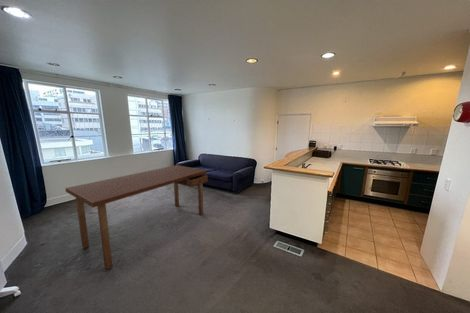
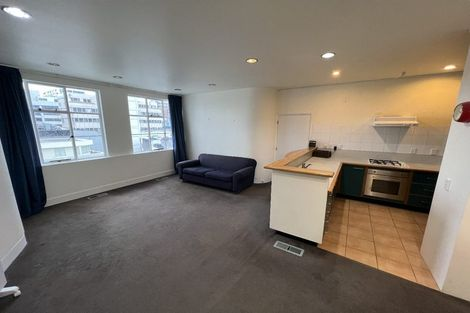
- desk (145, 191)
